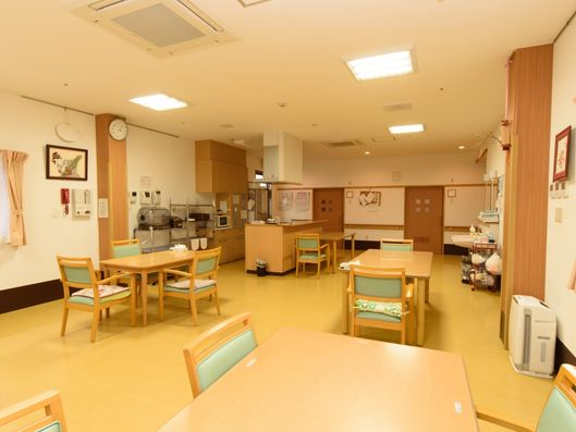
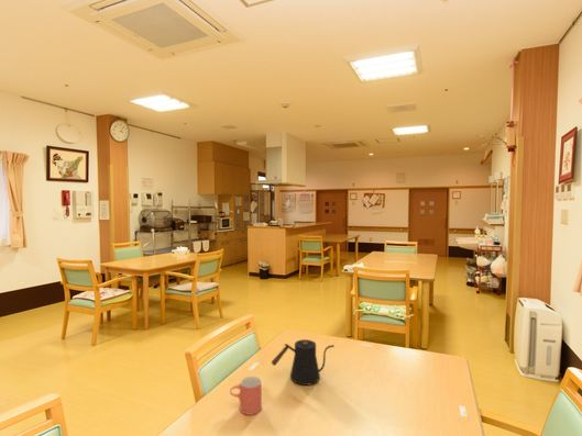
+ cup (245, 394)
+ kettle (303, 360)
